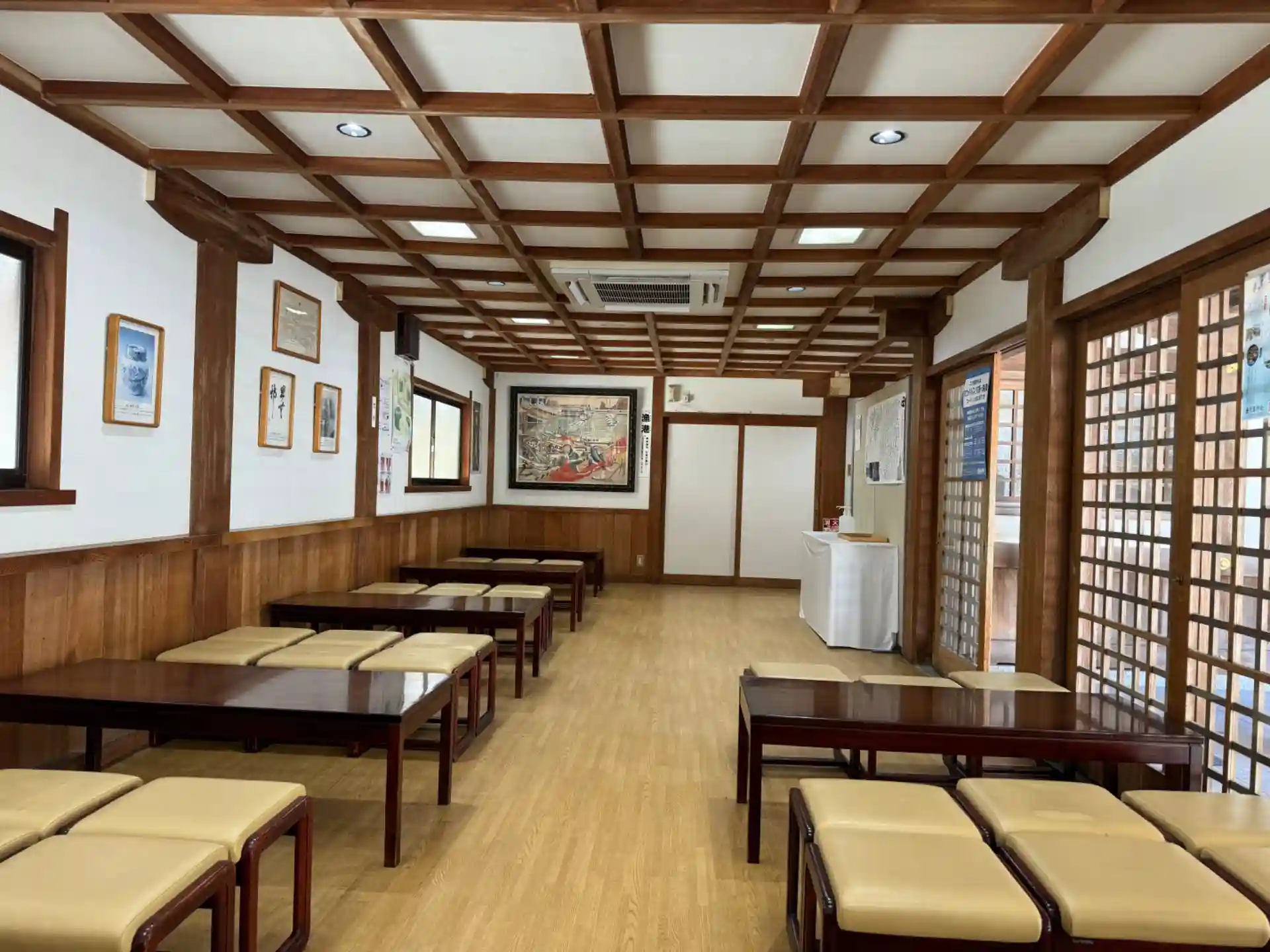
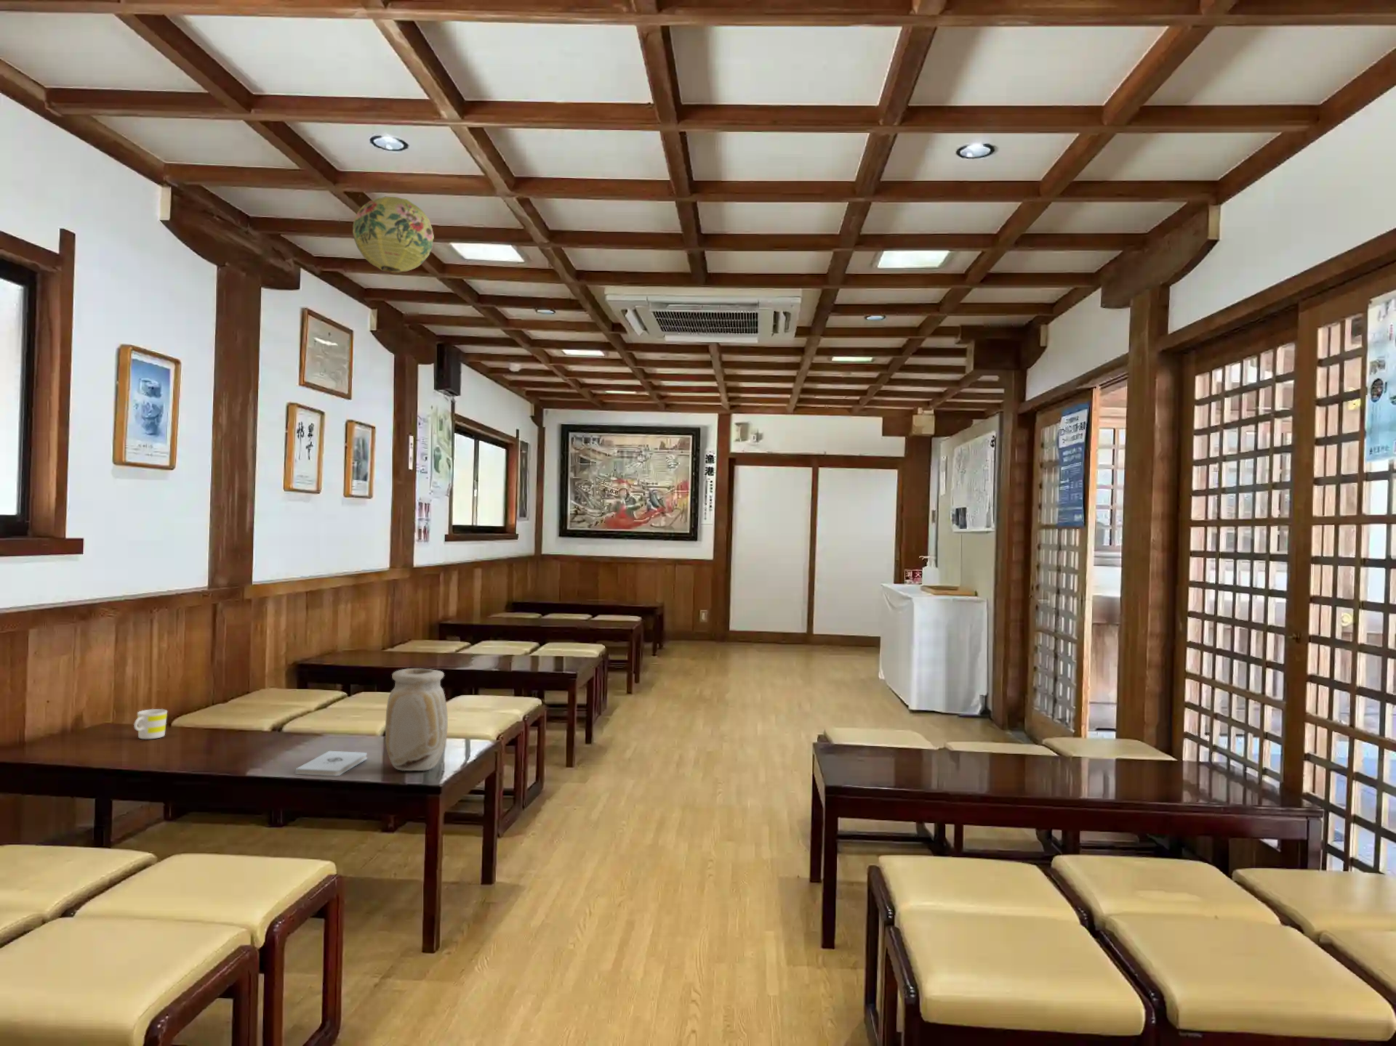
+ mug (148, 725)
+ vase (417, 719)
+ notepad (333, 763)
+ paper lantern (394, 235)
